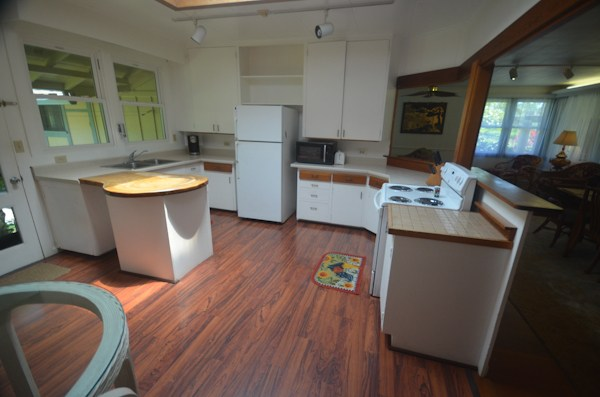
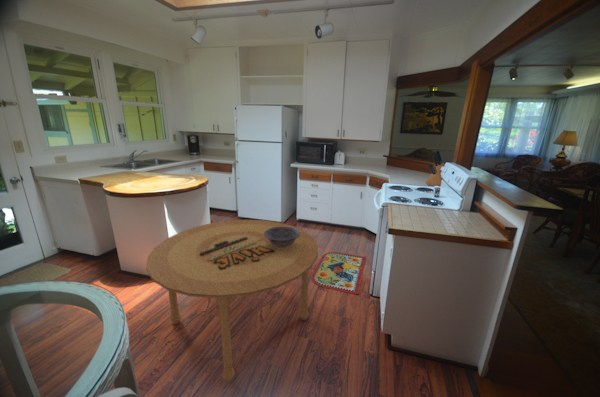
+ decorative bowl (282, 239)
+ dining table (240, 284)
